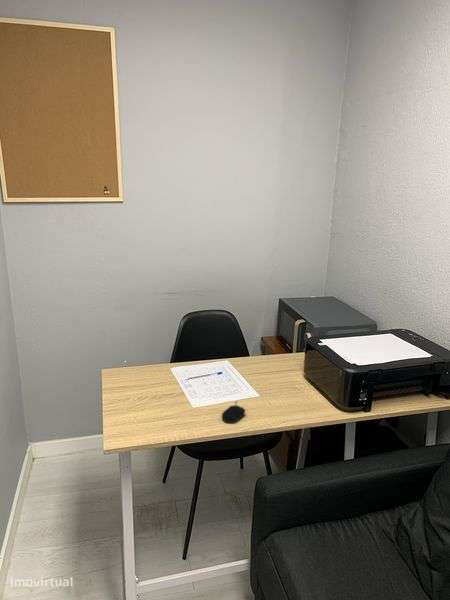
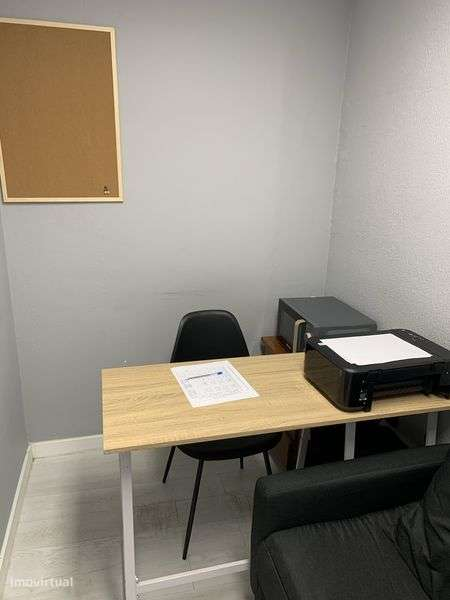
- computer mouse (234, 408)
